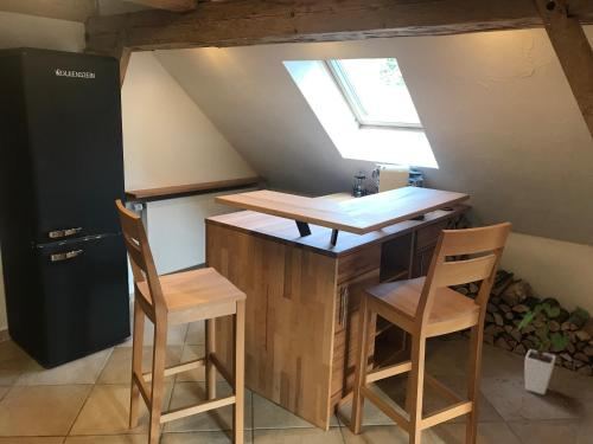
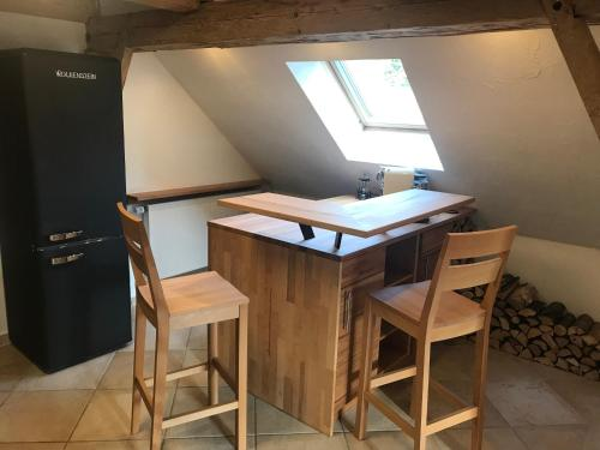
- house plant (547, 347)
